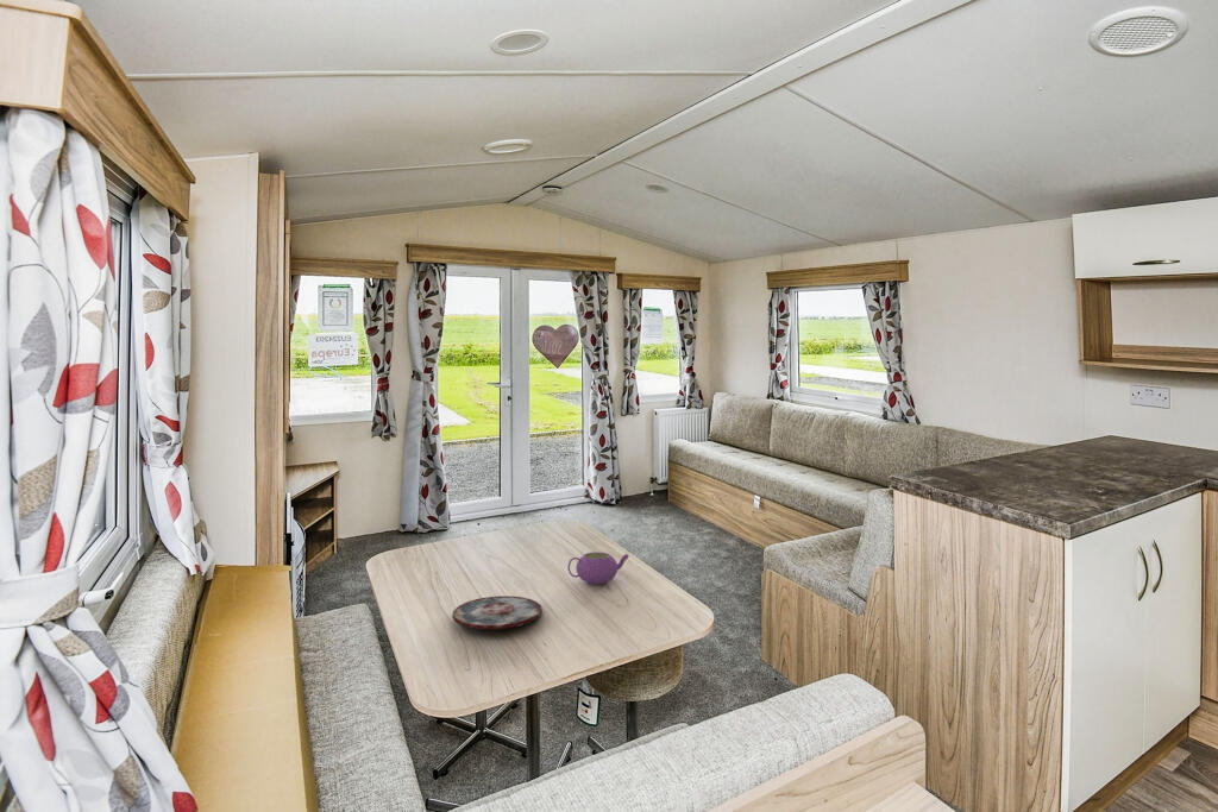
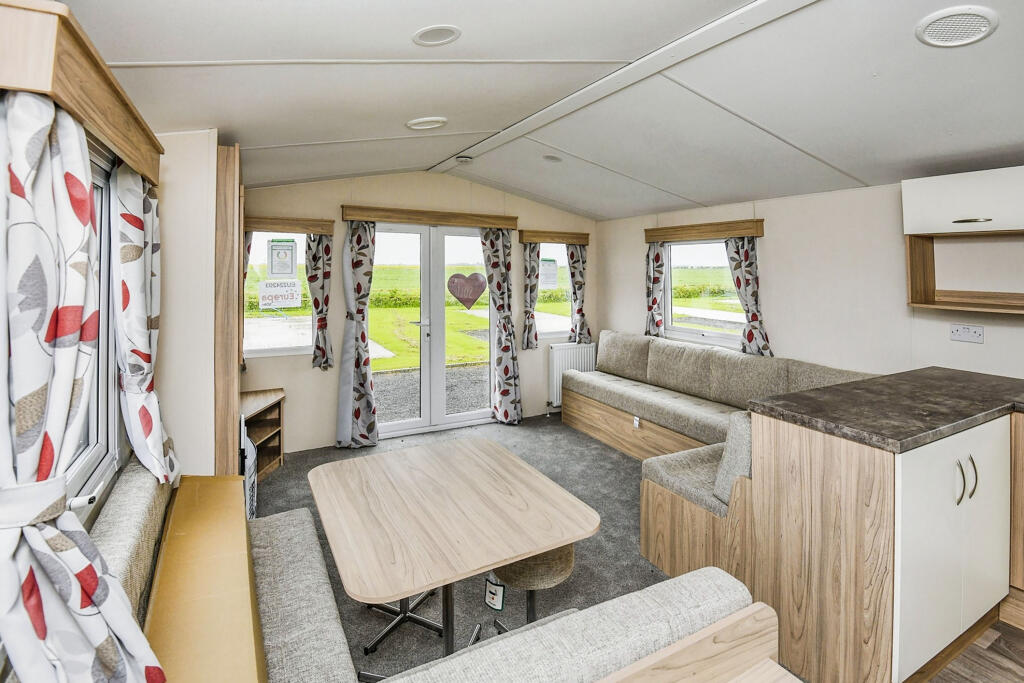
- teapot (598, 567)
- plate (497, 611)
